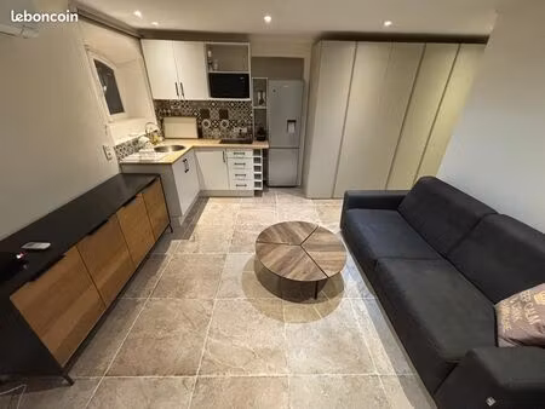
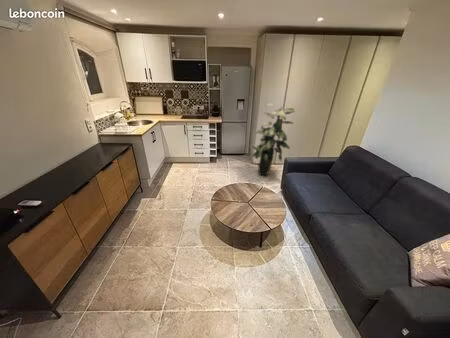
+ indoor plant (270, 141)
